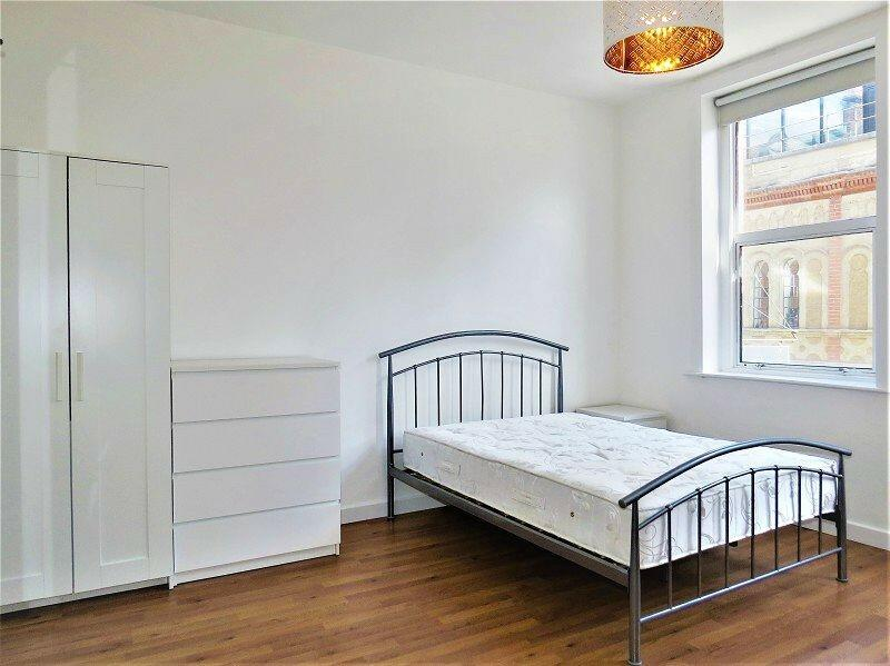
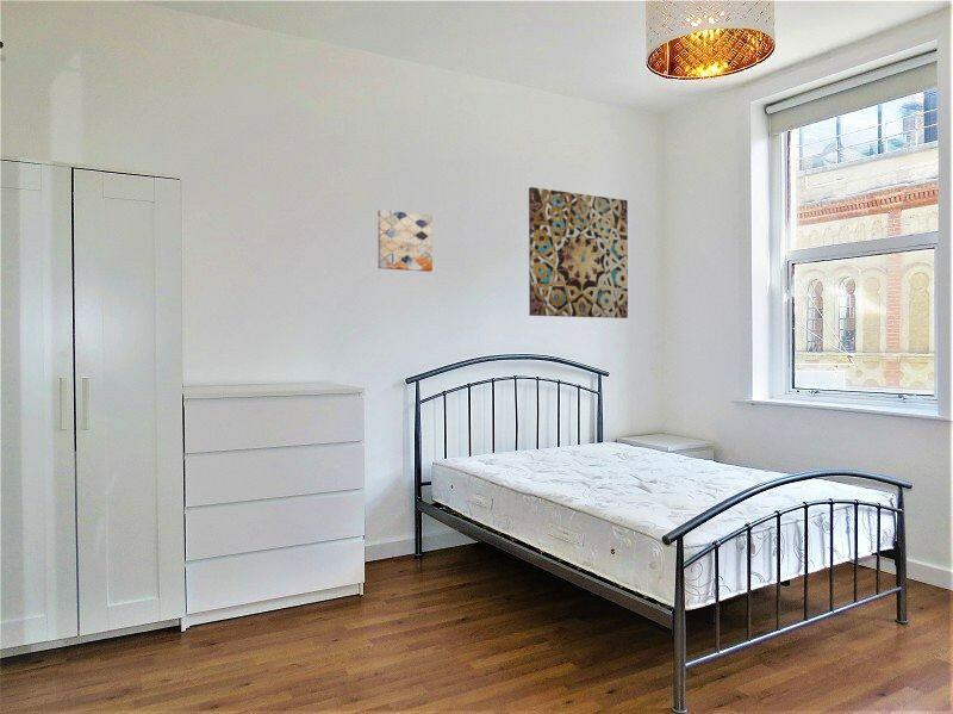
+ wall art (580, 255)
+ wall art (405, 241)
